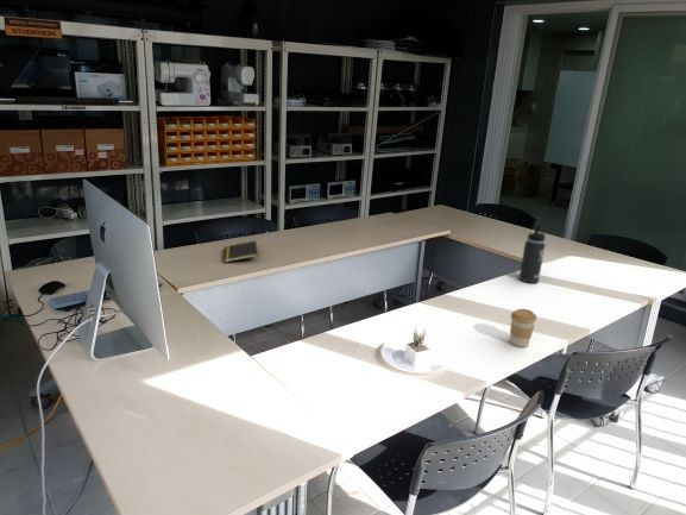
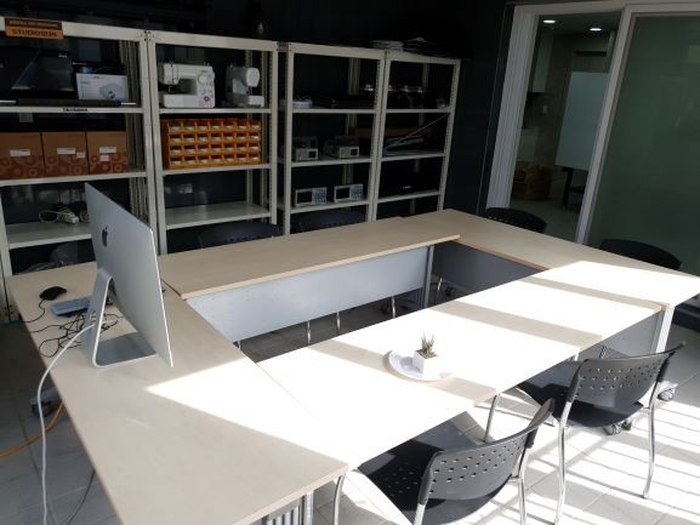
- coffee cup (521, 327)
- thermos bottle (534, 252)
- notepad (240, 251)
